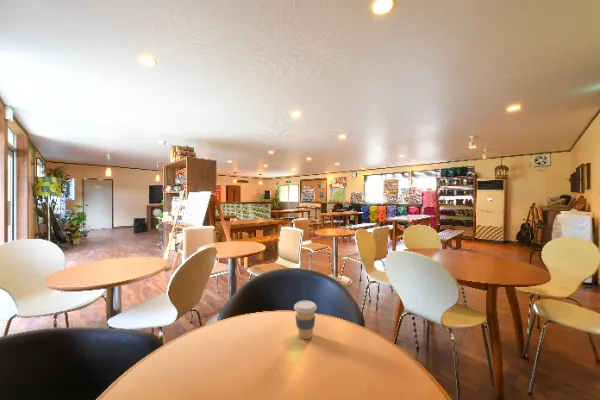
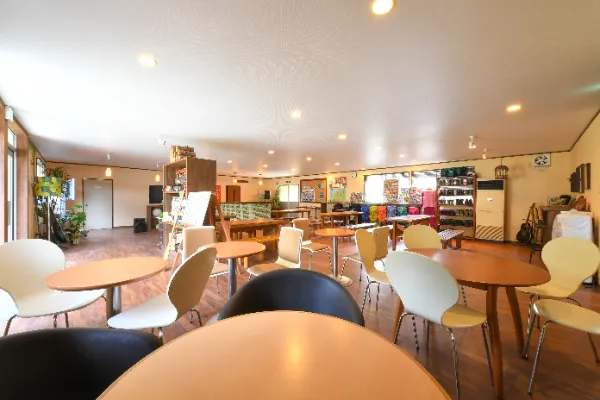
- coffee cup (305, 319)
